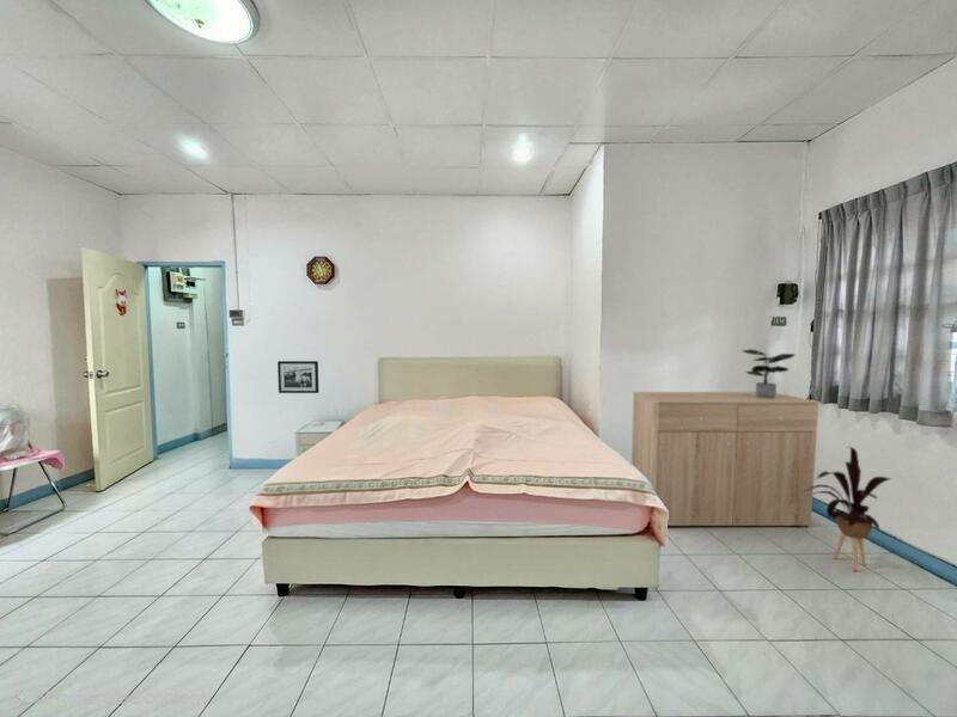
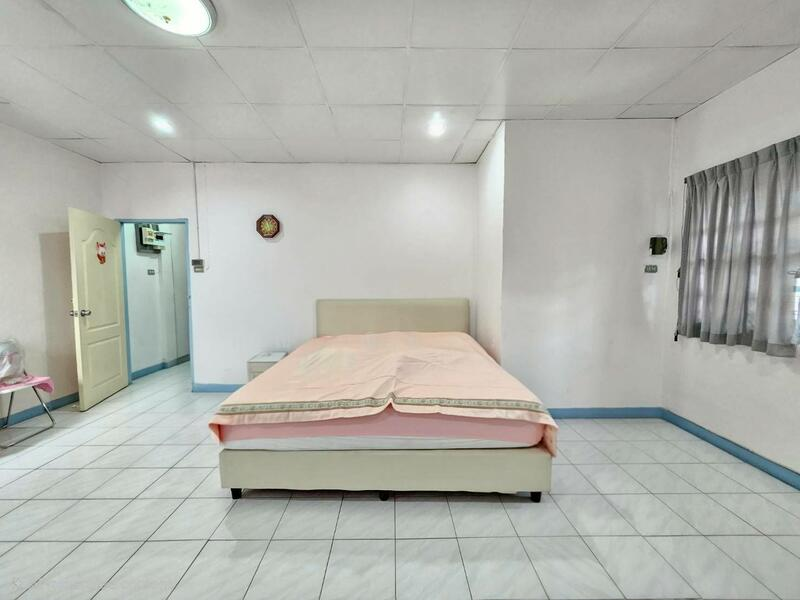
- house plant (845, 502)
- potted plant (764, 373)
- picture frame (298, 376)
- dresser (717, 455)
